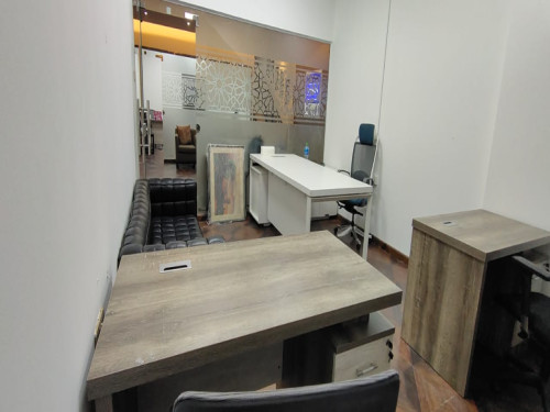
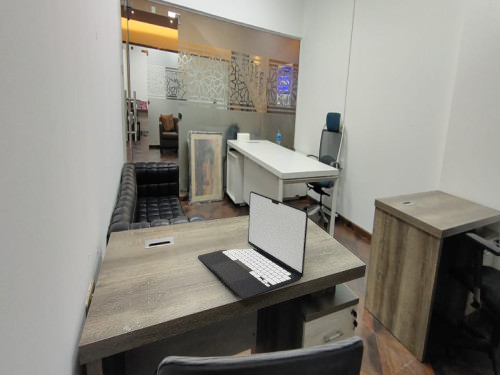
+ laptop (248, 236)
